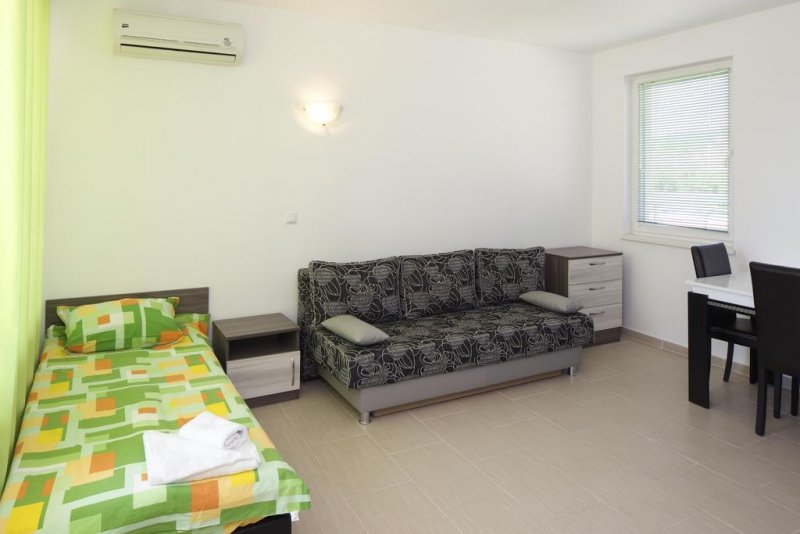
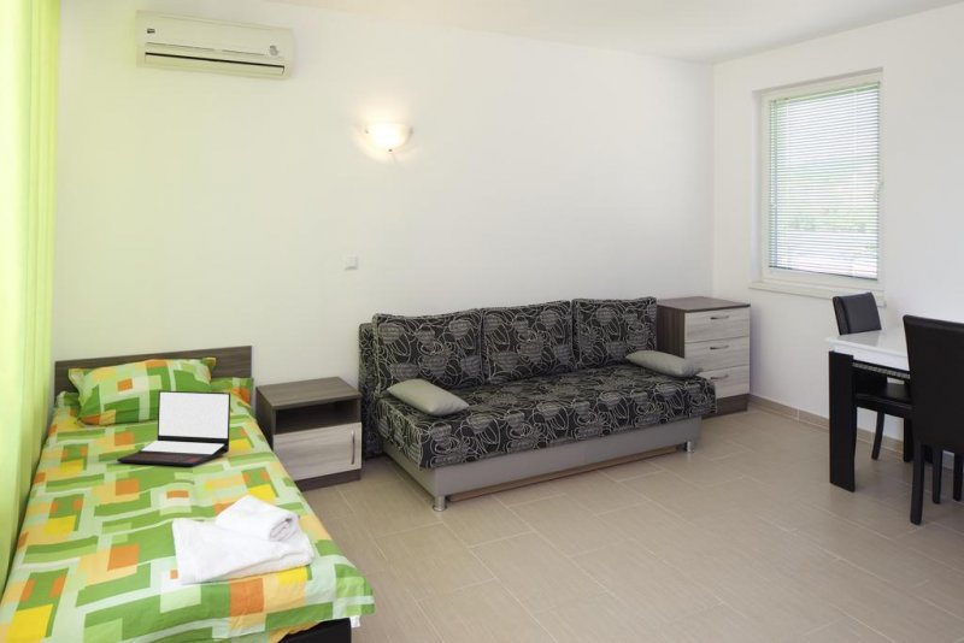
+ laptop (175, 426)
